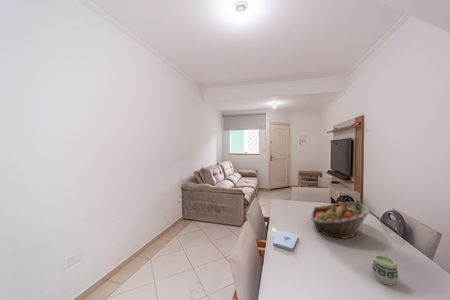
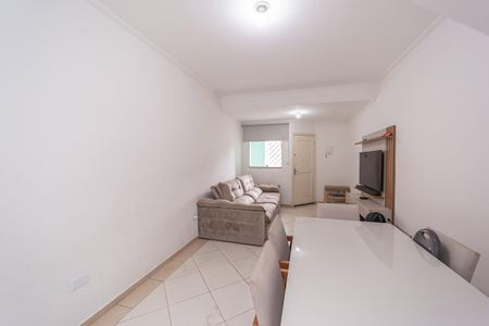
- notepad (286, 239)
- fruit basket (337, 216)
- cup (384, 269)
